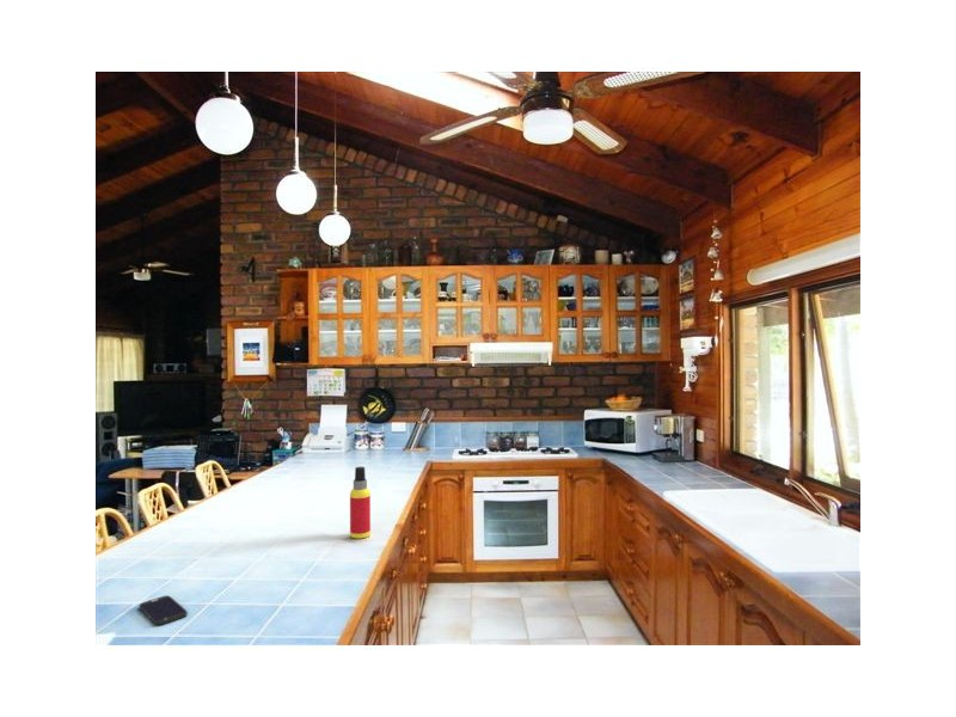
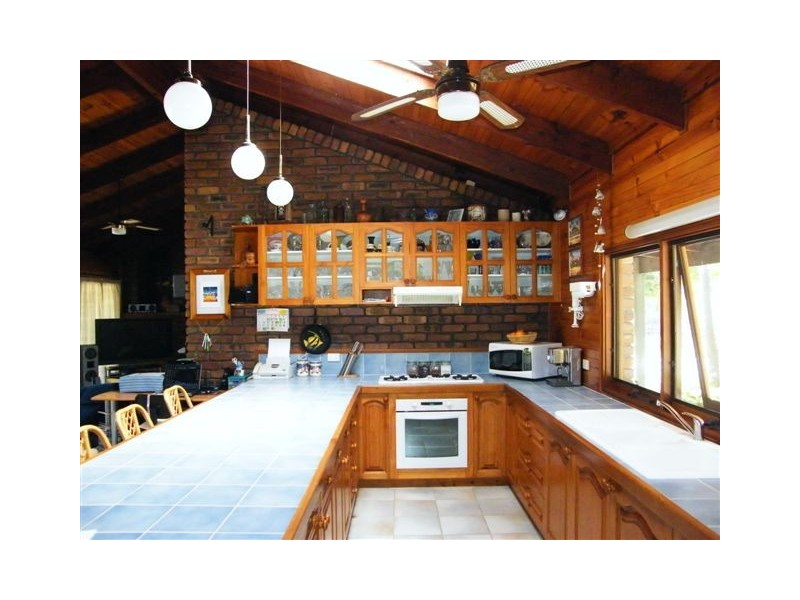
- smartphone (163, 608)
- spray bottle (360, 501)
